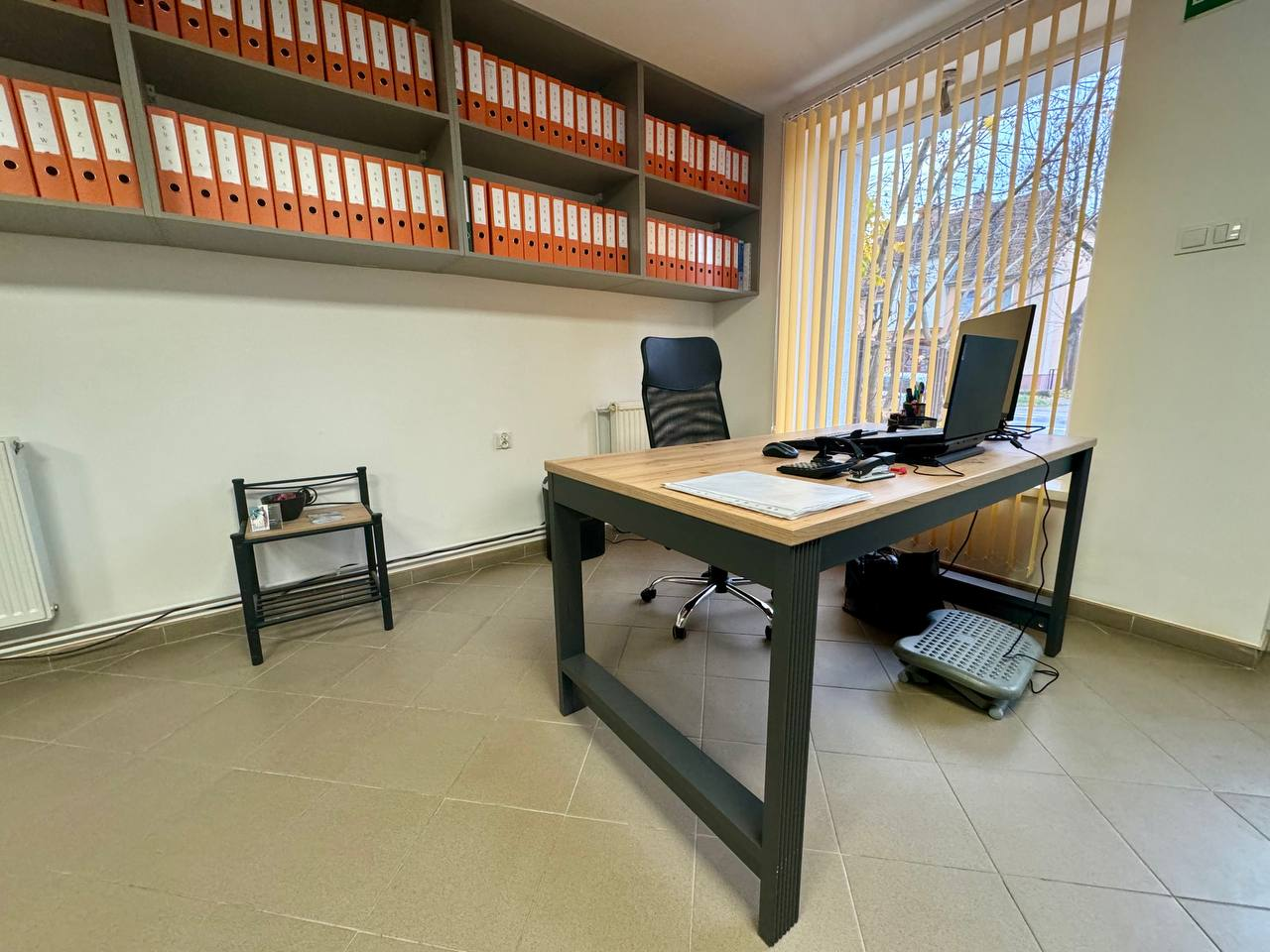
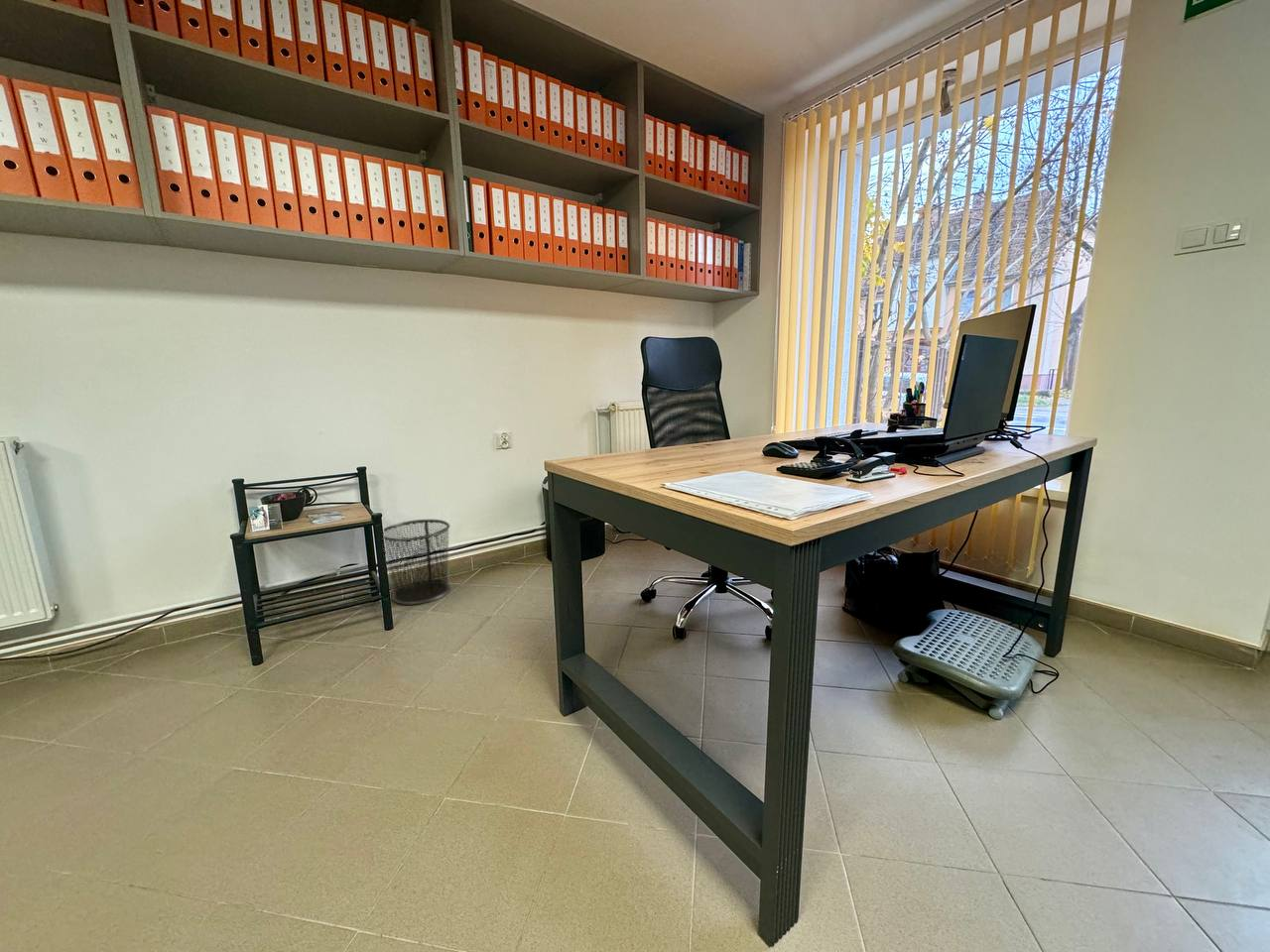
+ waste bin (419, 560)
